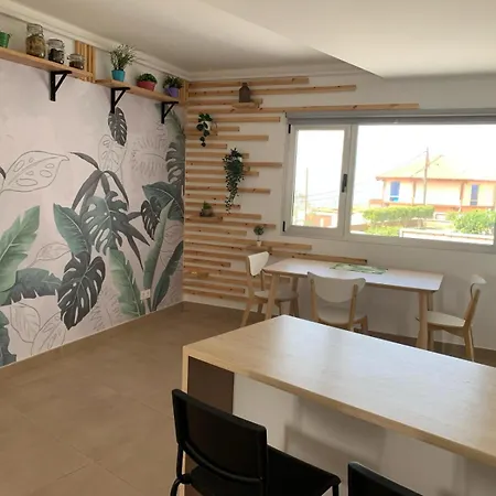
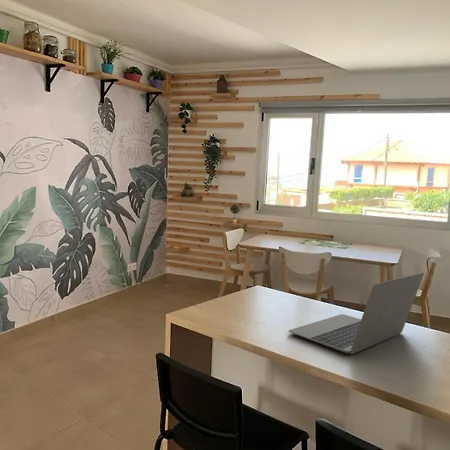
+ laptop (365, 307)
